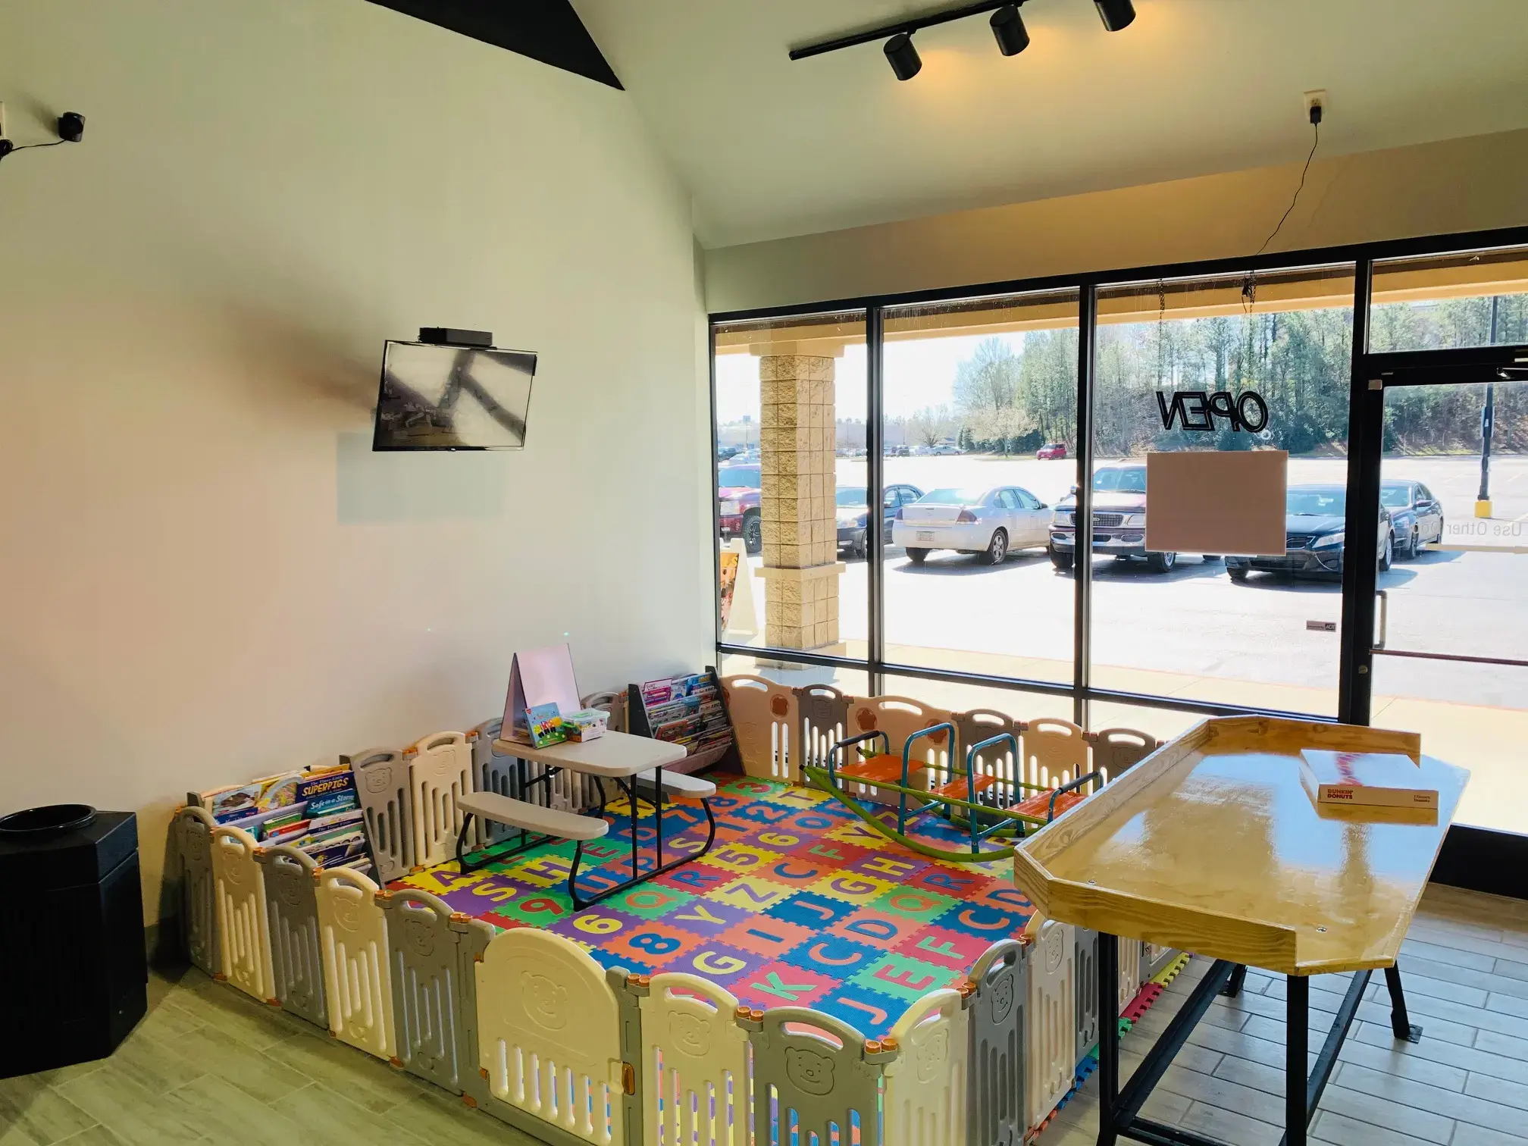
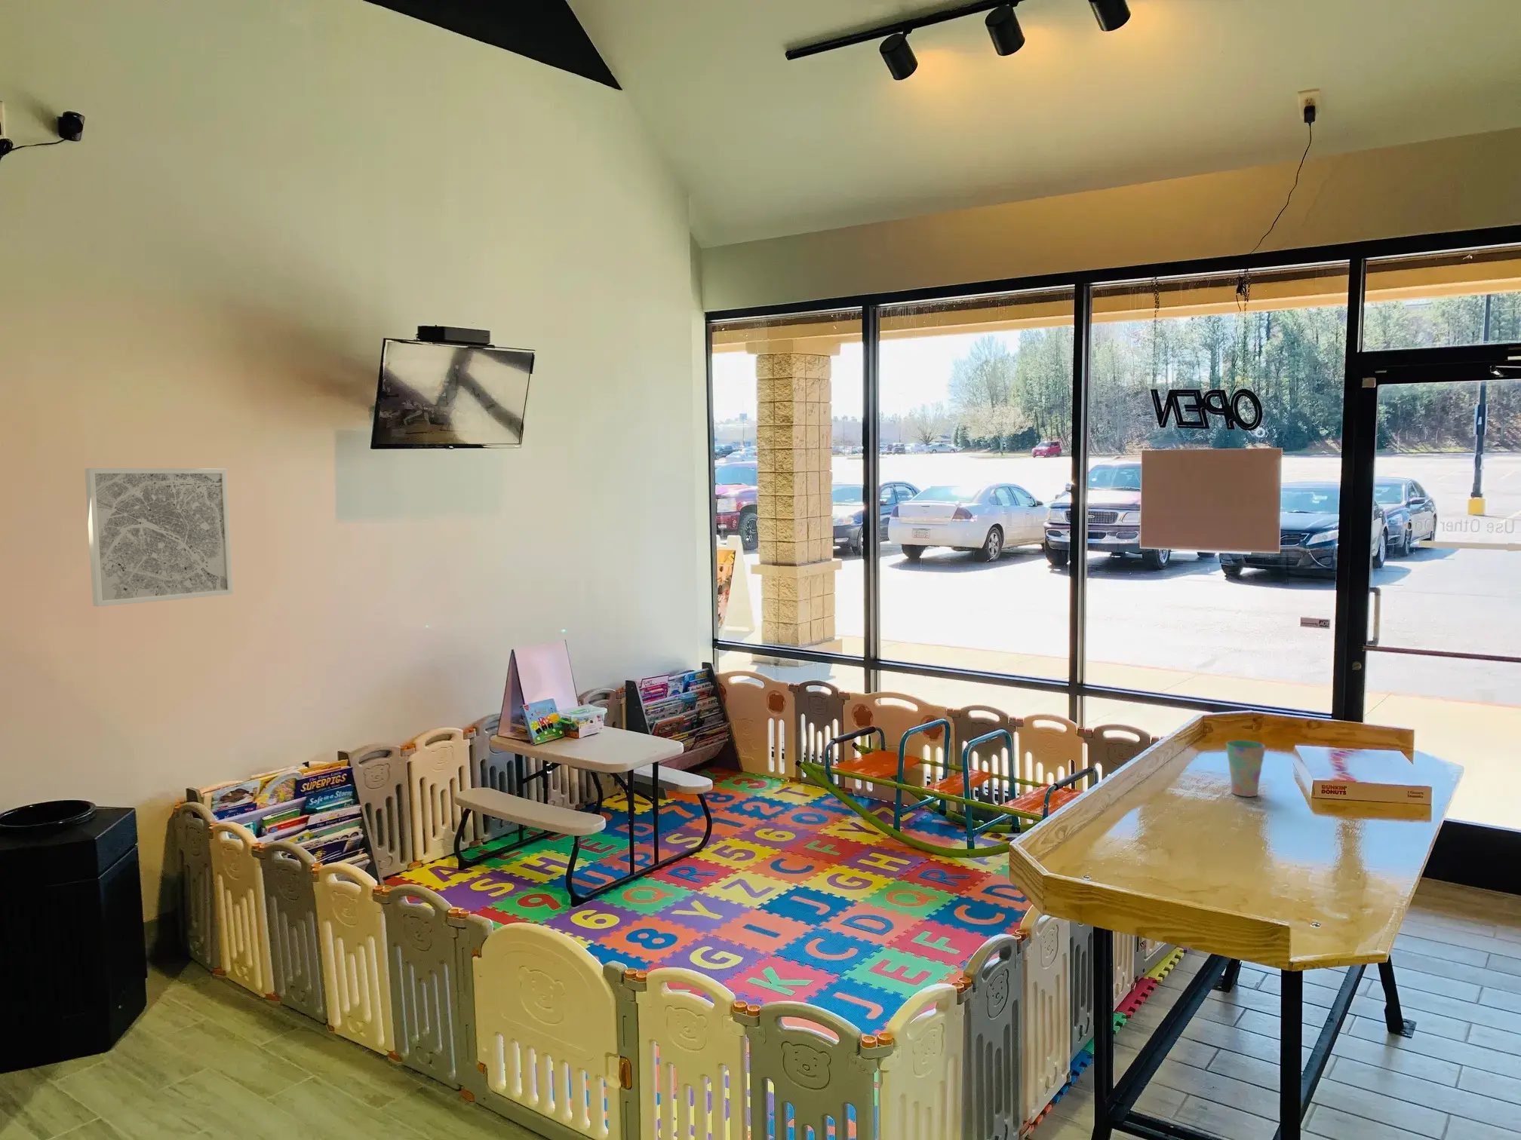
+ wall art (162, 534)
+ cup (1244, 769)
